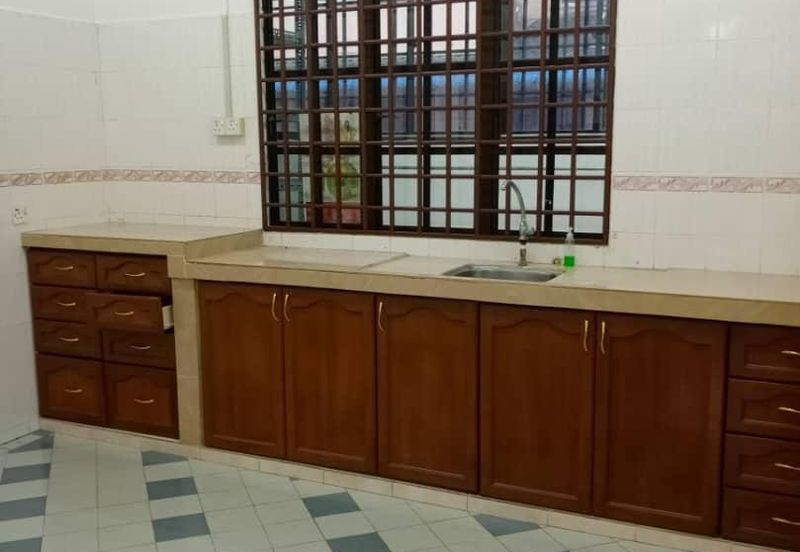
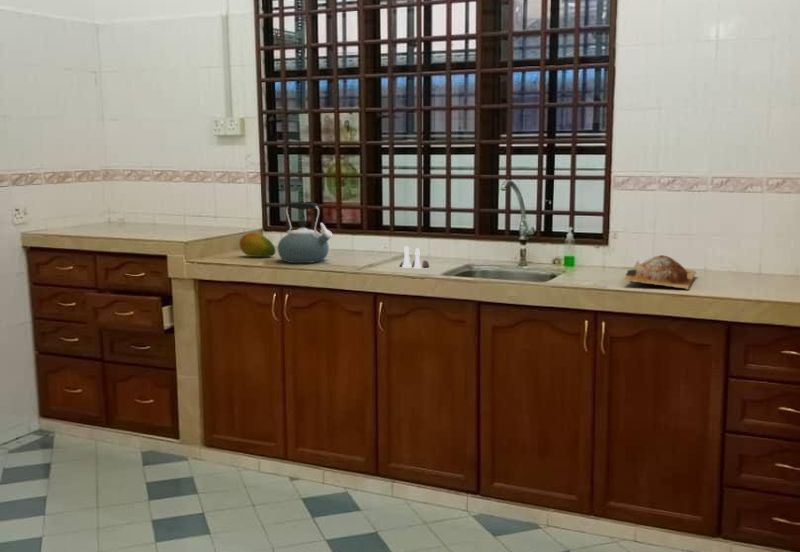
+ fruit (257, 244)
+ chopping board (661, 267)
+ kettle (306, 231)
+ salt and pepper shaker set (415, 256)
